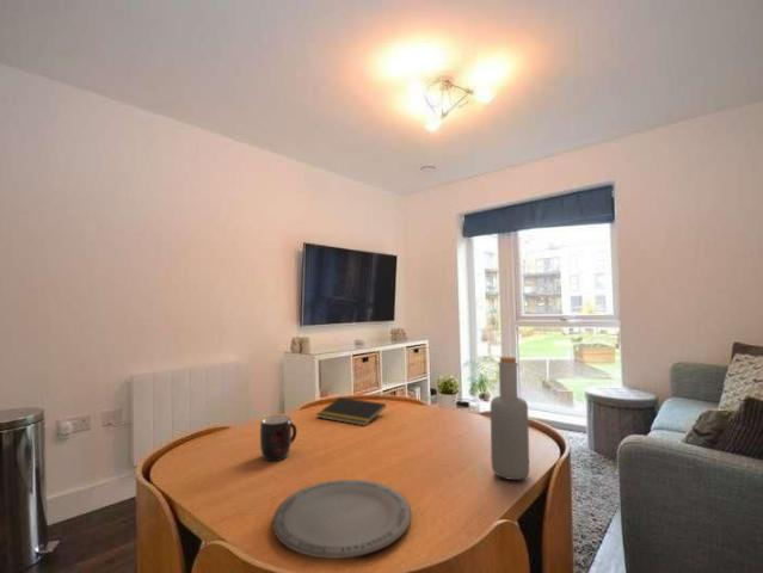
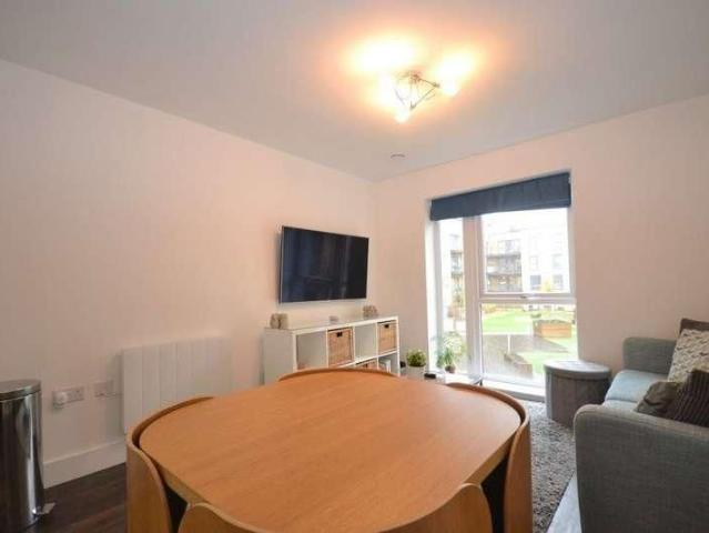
- notepad (351, 409)
- plate (343, 515)
- mug (279, 436)
- bottle (509, 415)
